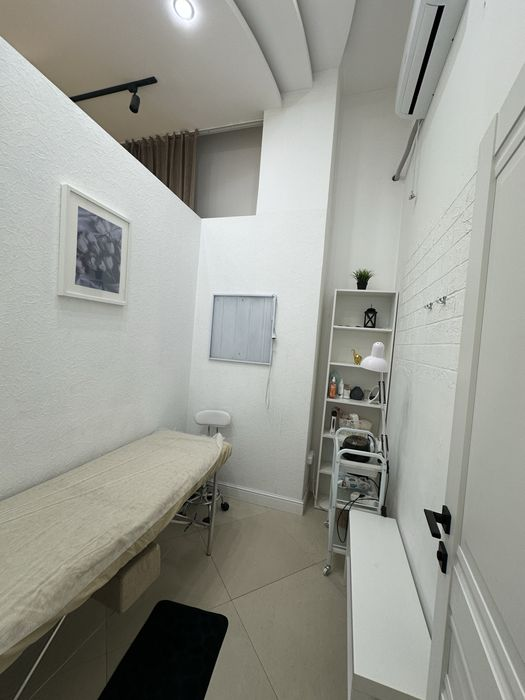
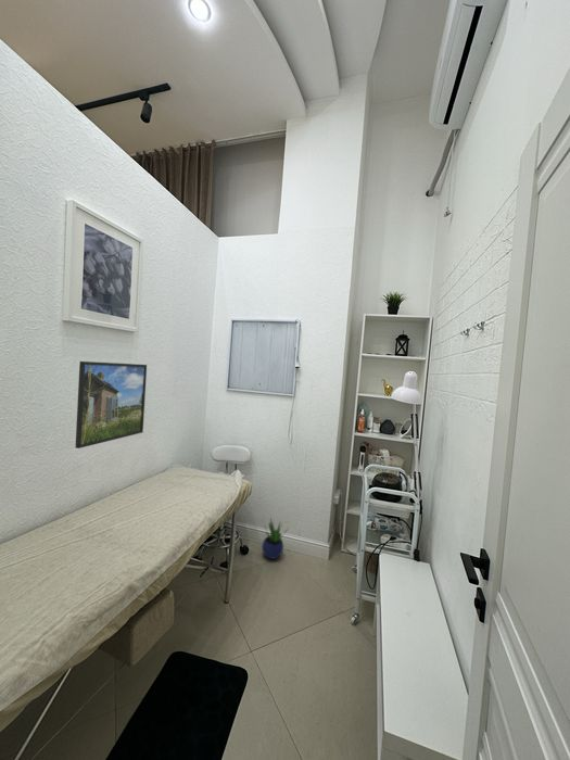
+ potted plant (275, 537)
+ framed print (115, 401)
